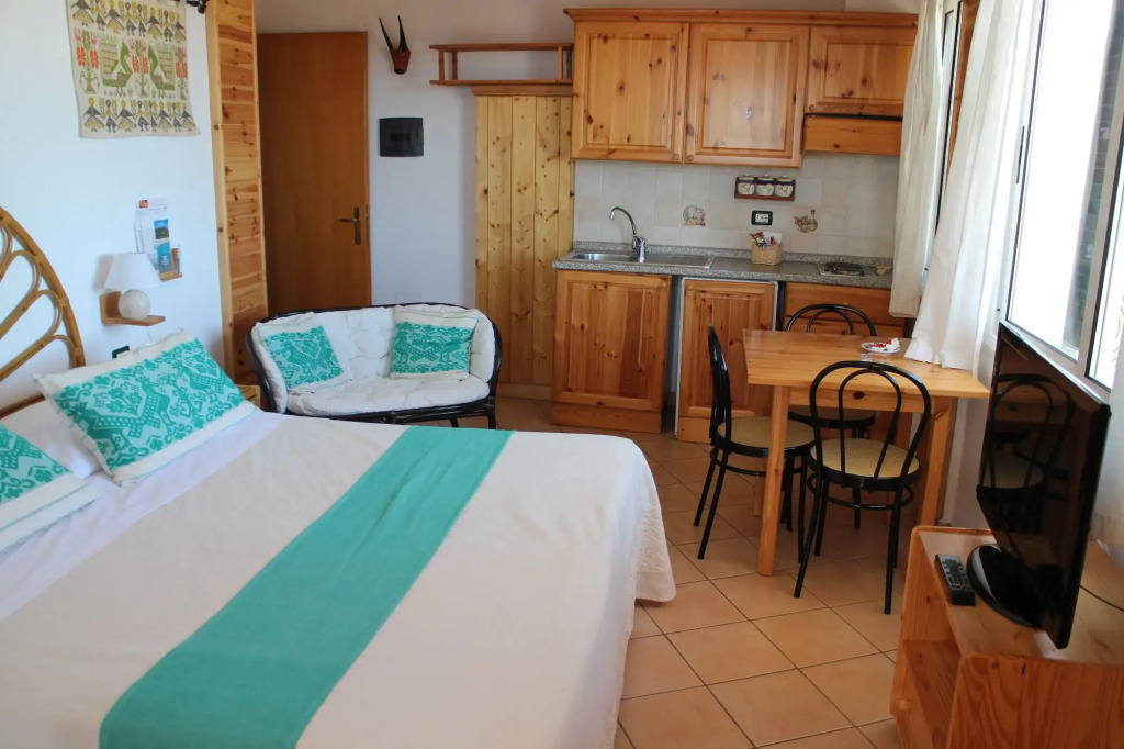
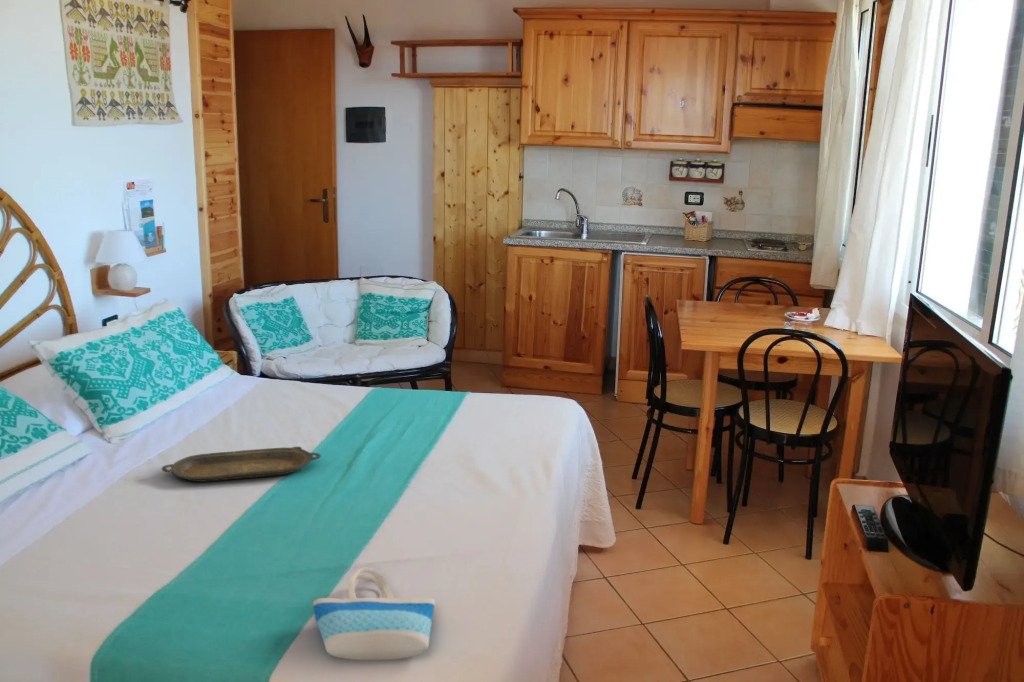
+ tote bag (375, 605)
+ serving tray (243, 465)
